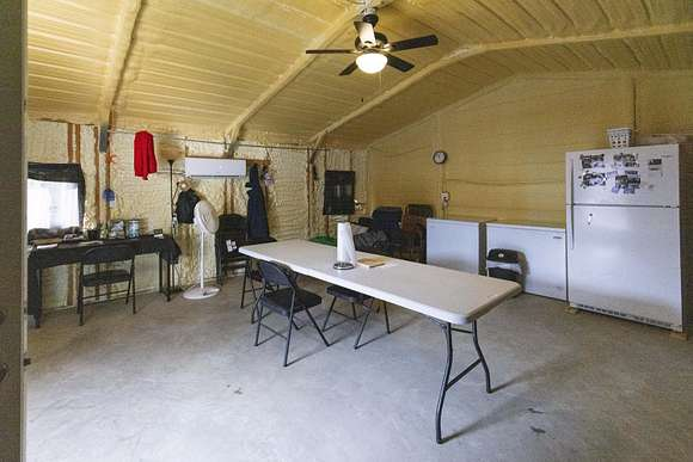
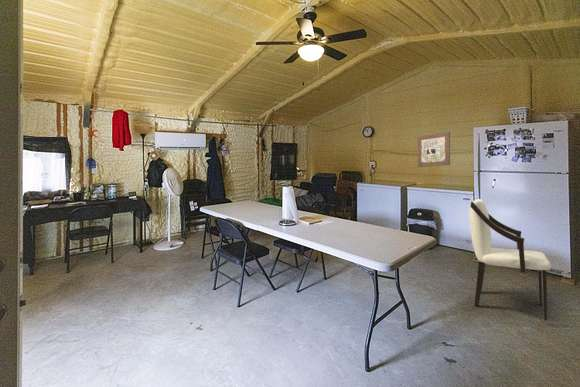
+ armchair (506, 252)
+ wall art (433, 150)
